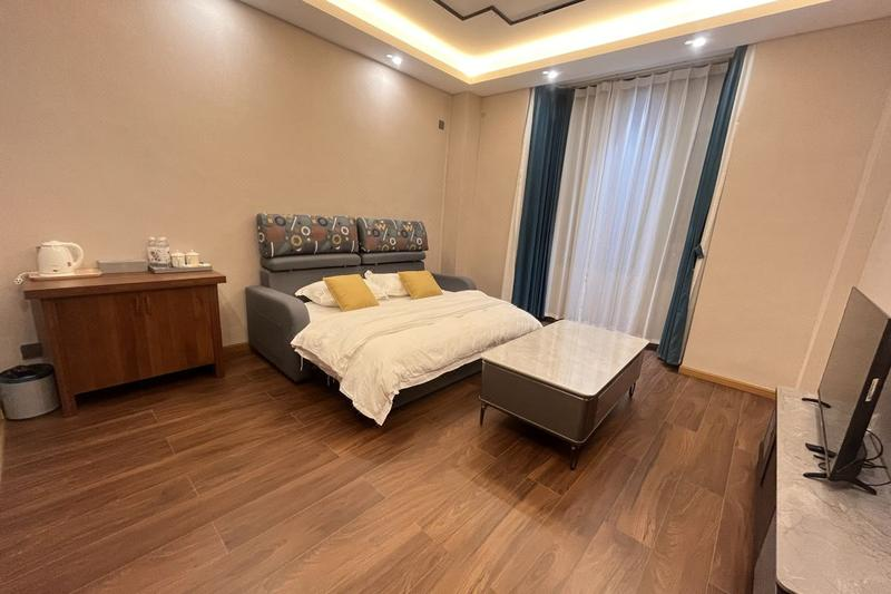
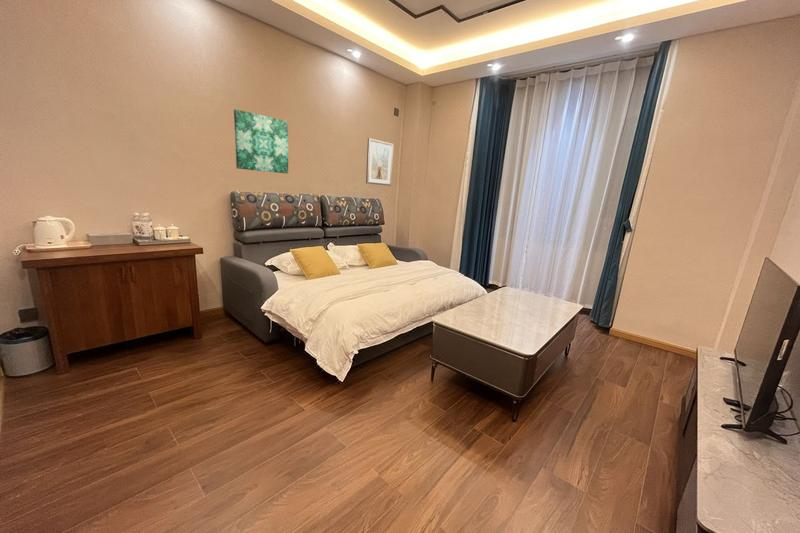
+ wall art (263, 144)
+ picture frame (380, 163)
